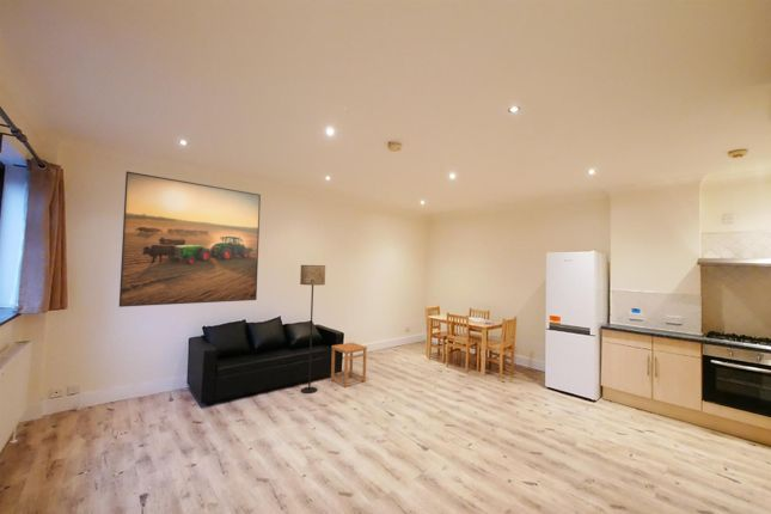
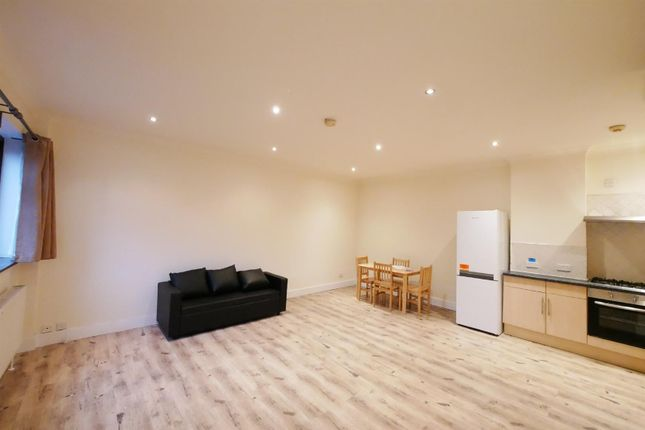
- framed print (198, 243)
- floor lamp (311, 326)
- side table (347, 363)
